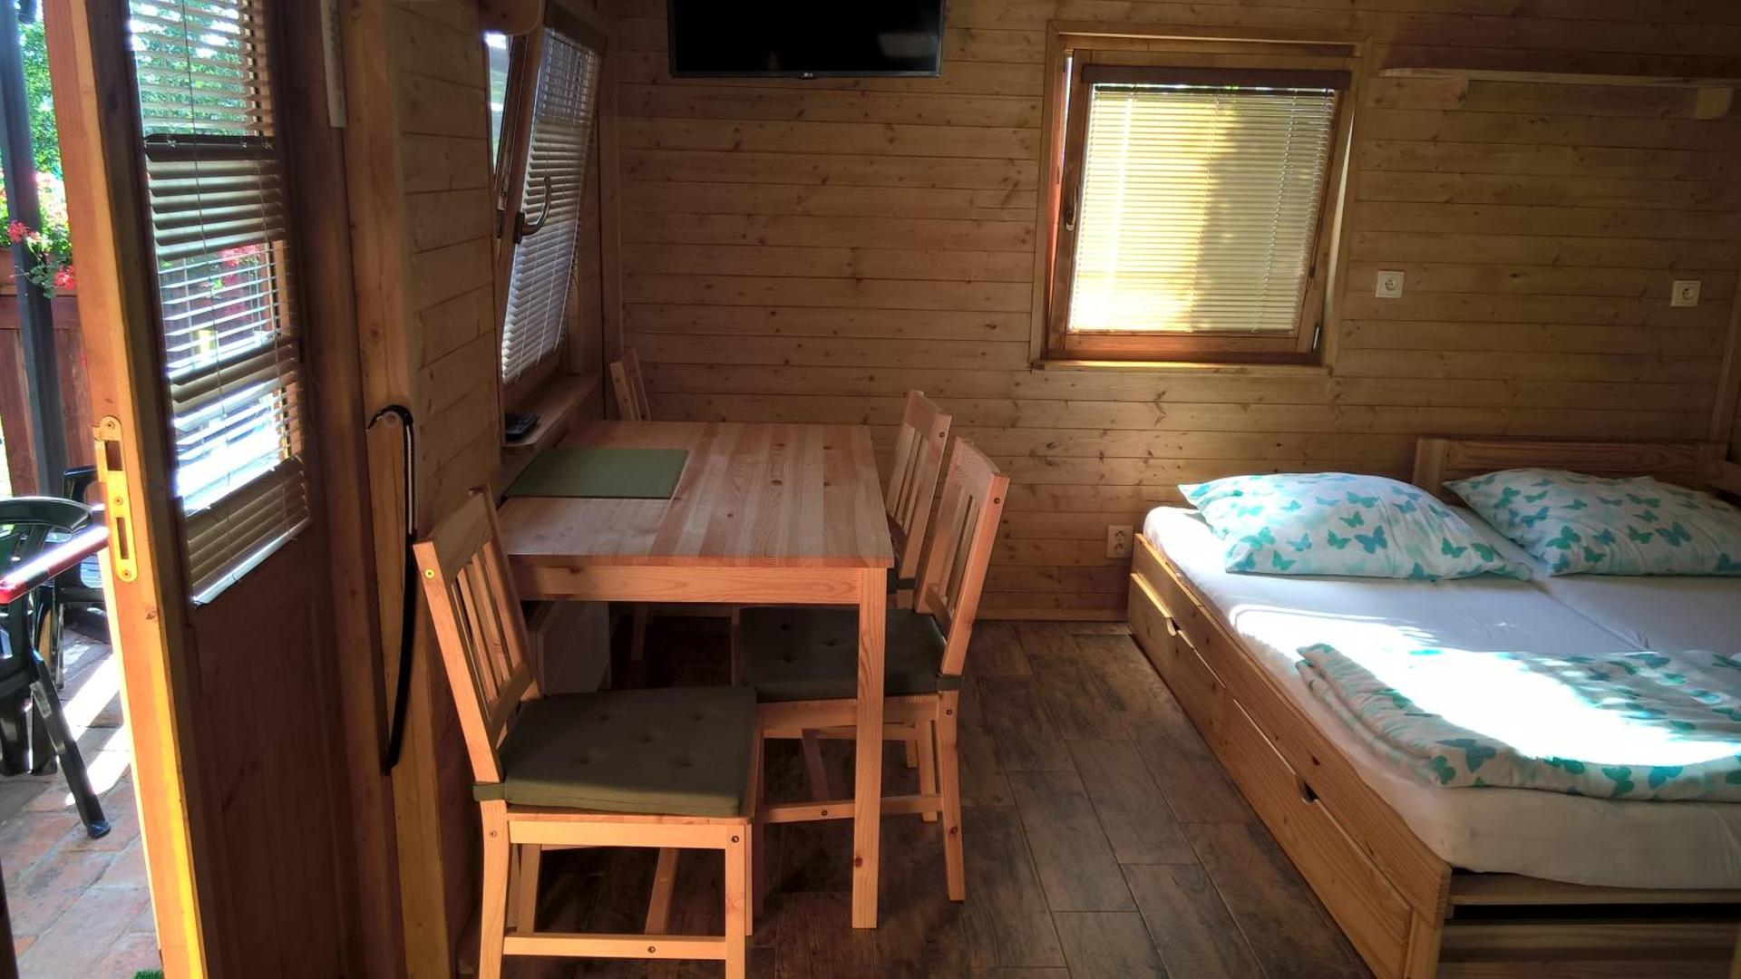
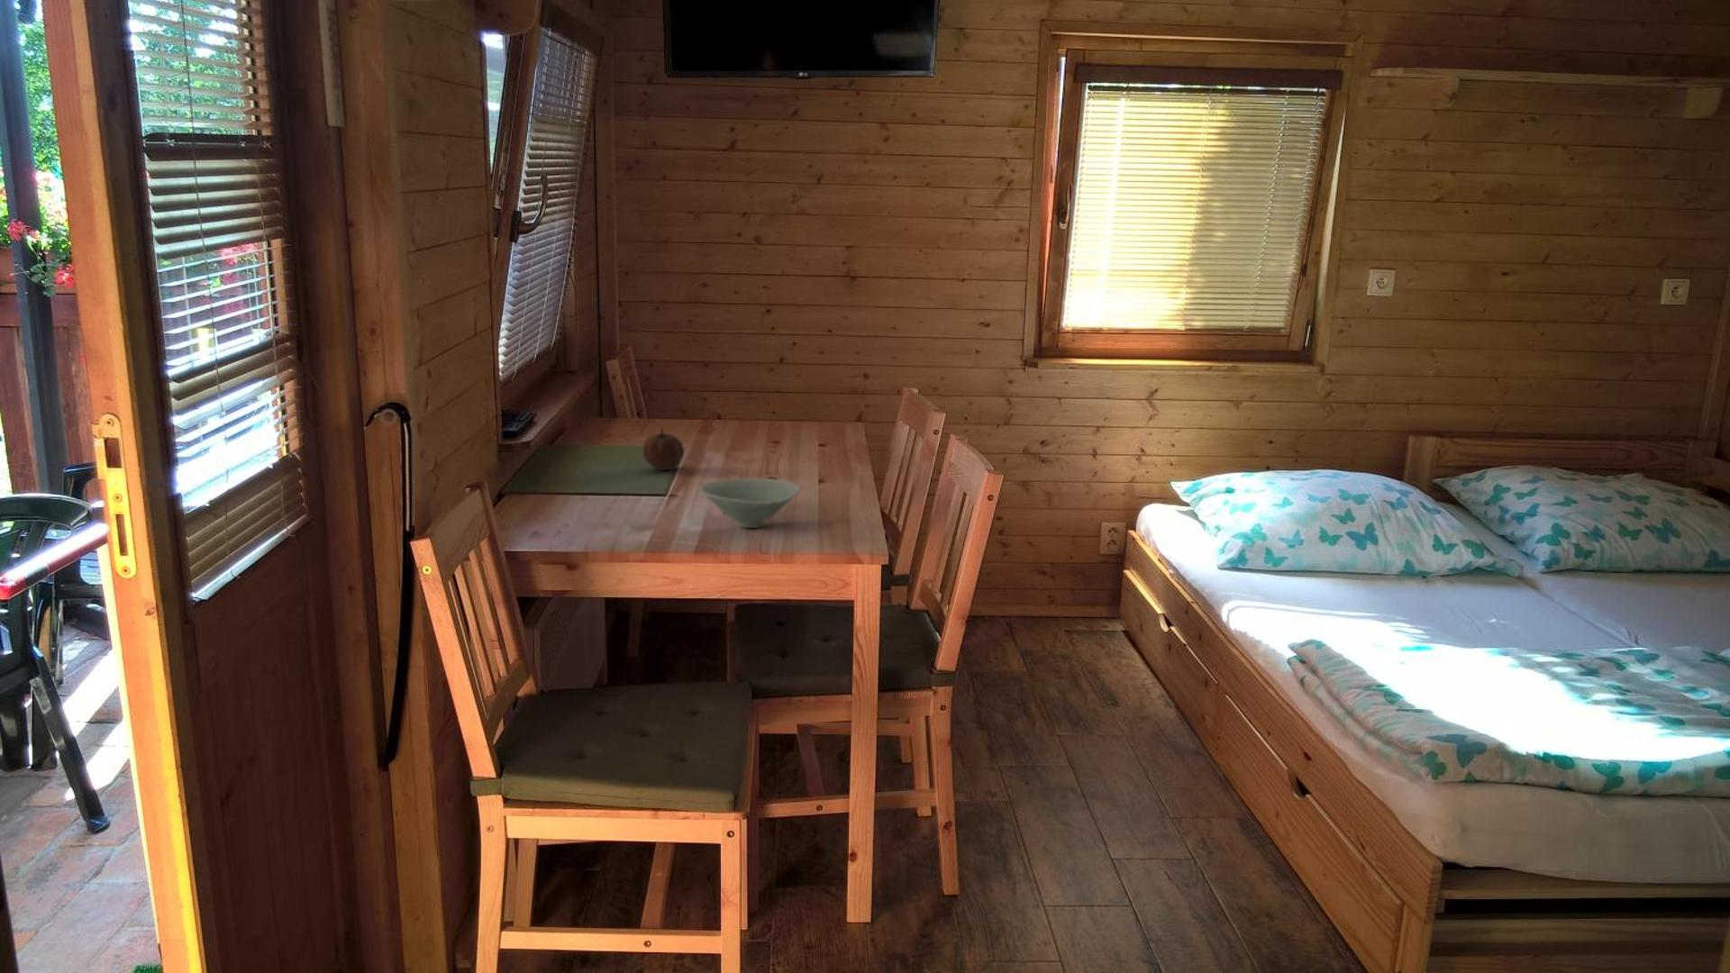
+ bowl (750, 506)
+ fruit (663, 448)
